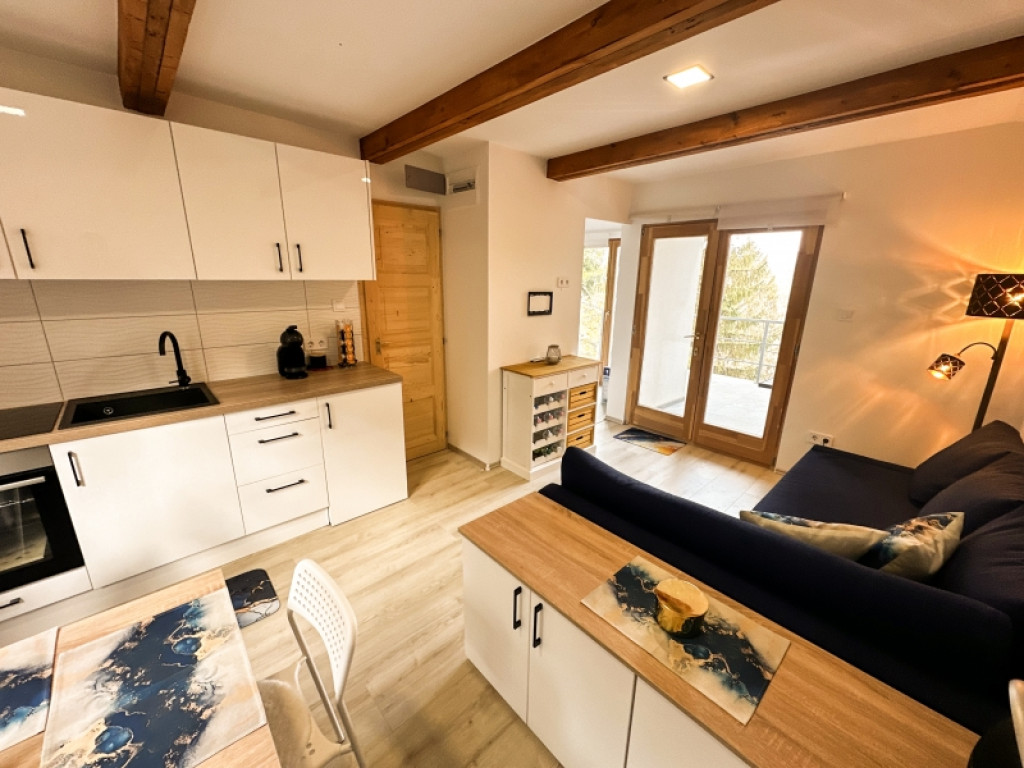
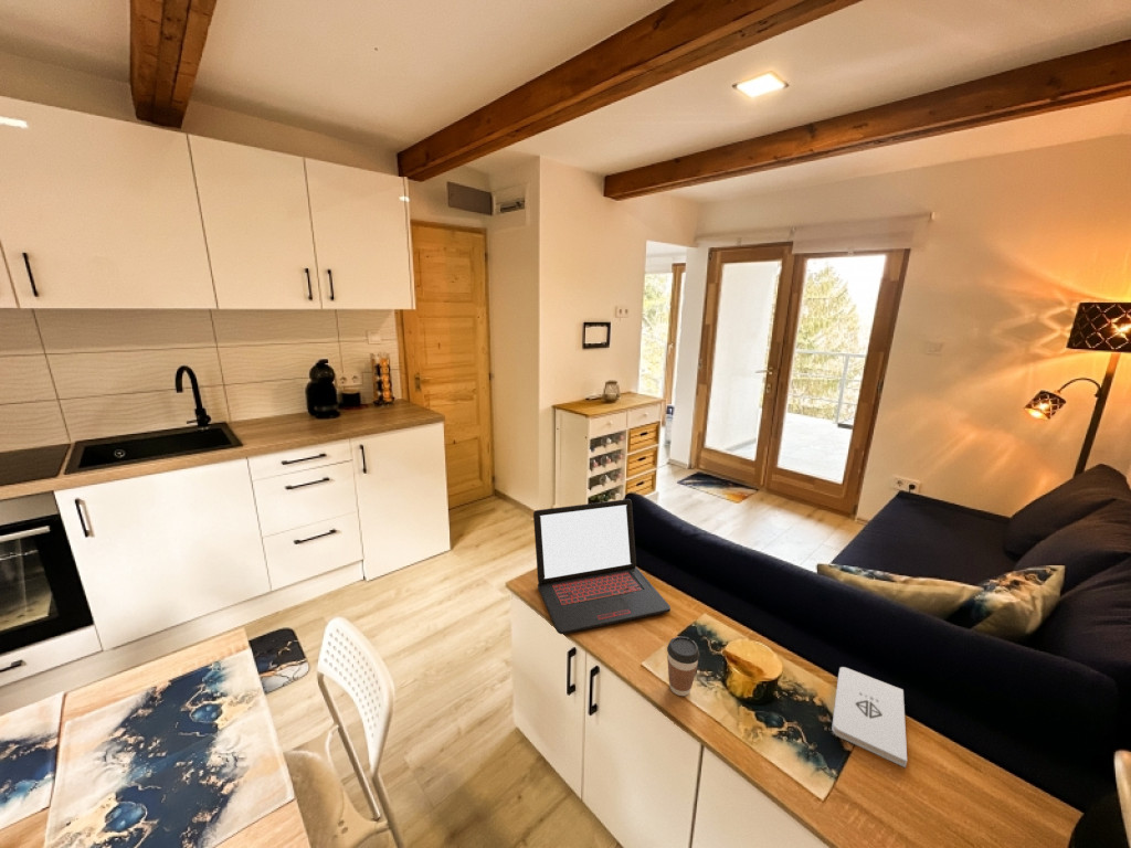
+ laptop (599, 559)
+ coffee cup (681, 667)
+ notepad (868, 710)
